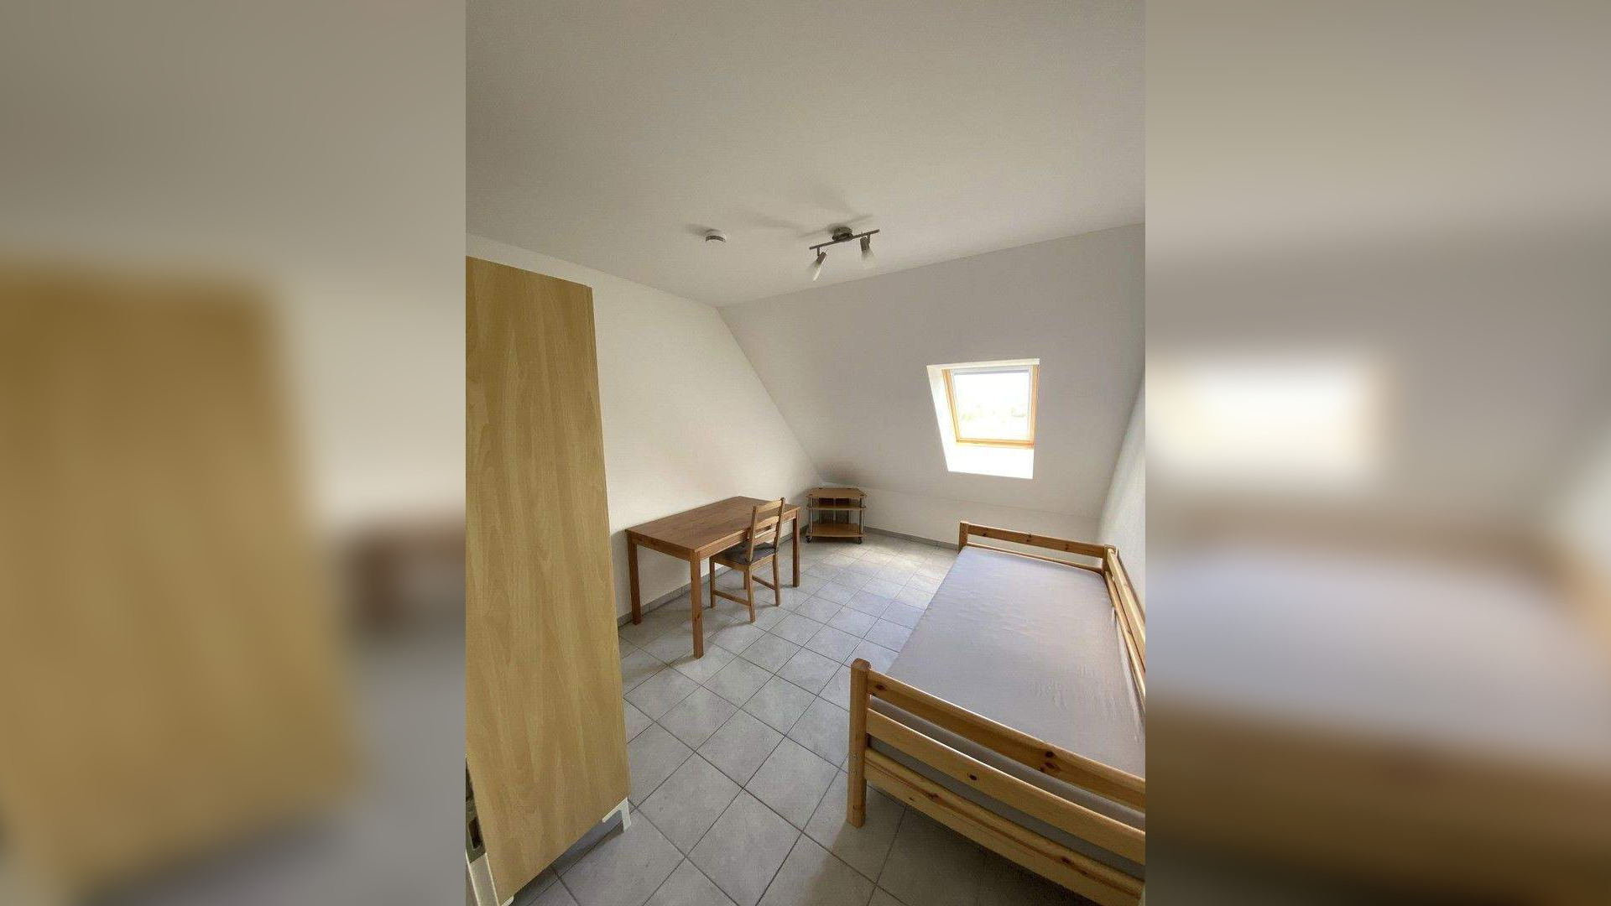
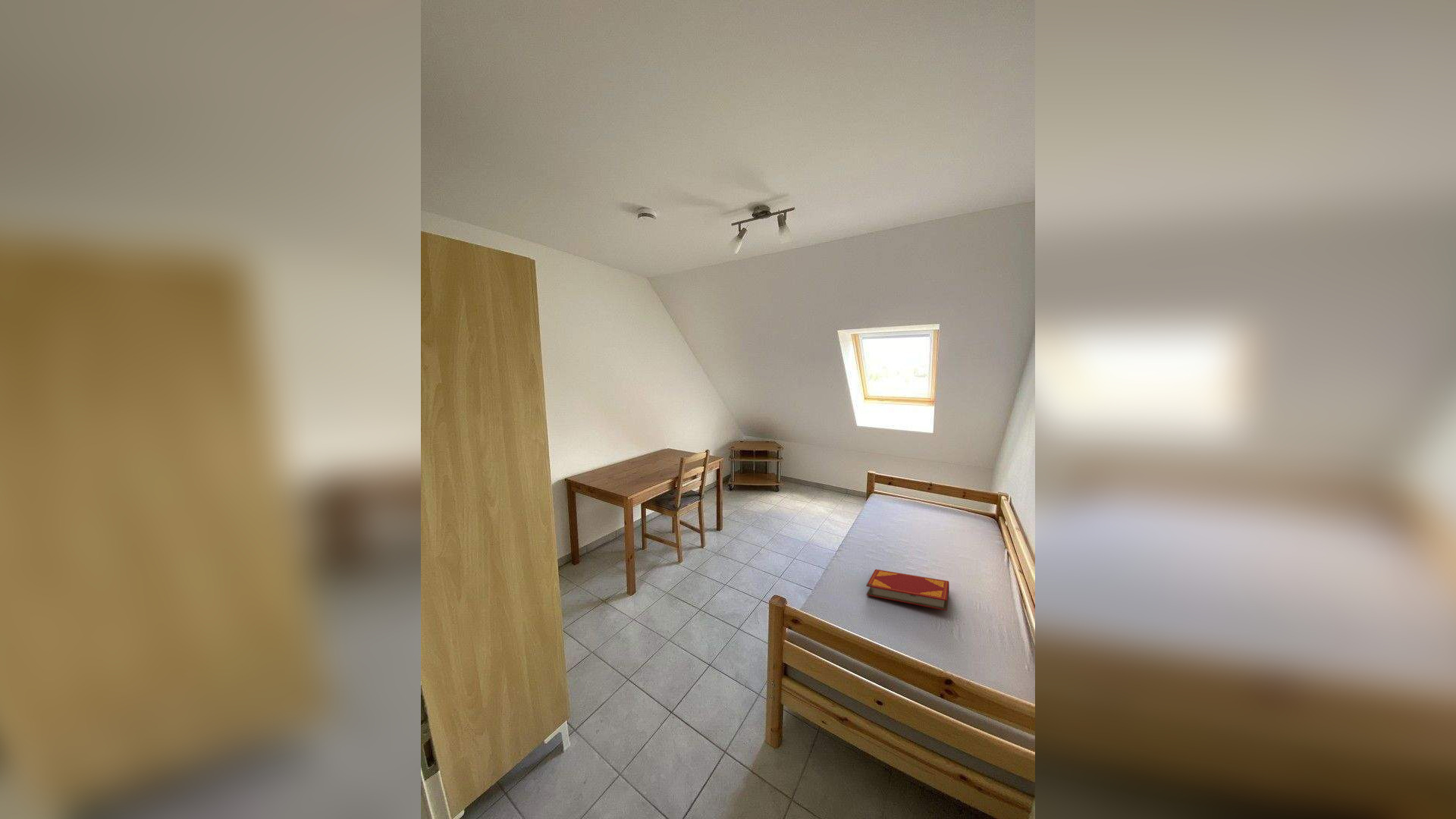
+ hardback book (908, 588)
